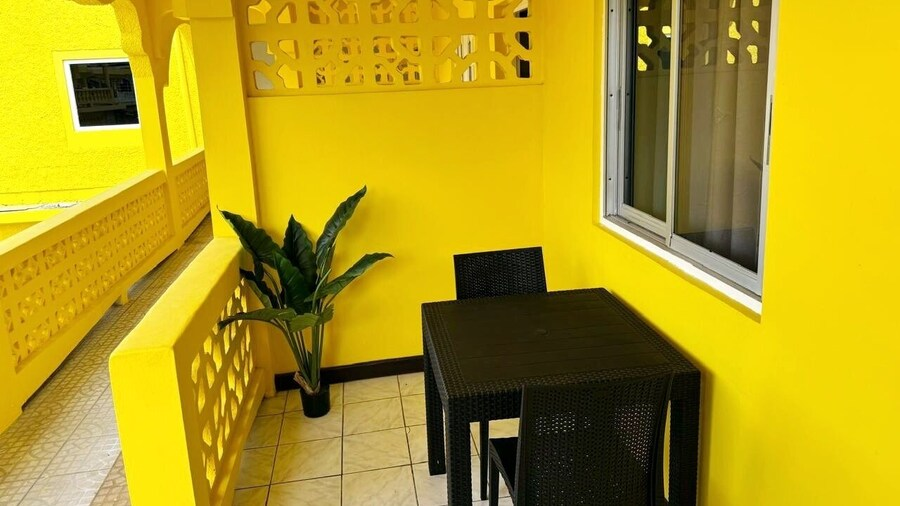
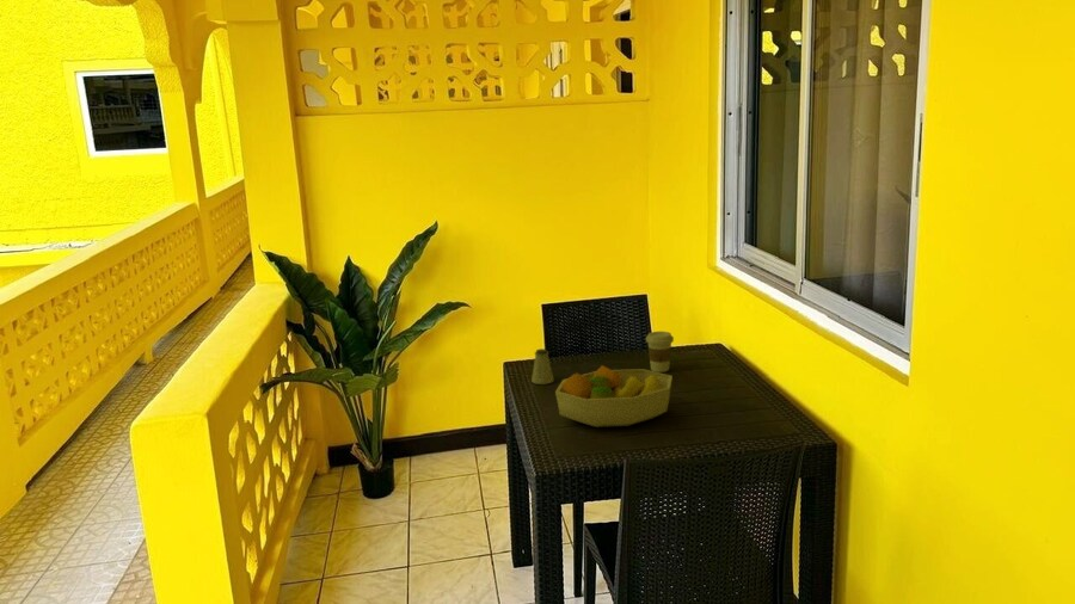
+ coffee cup (659, 351)
+ saltshaker (541, 365)
+ fruit bowl (615, 392)
